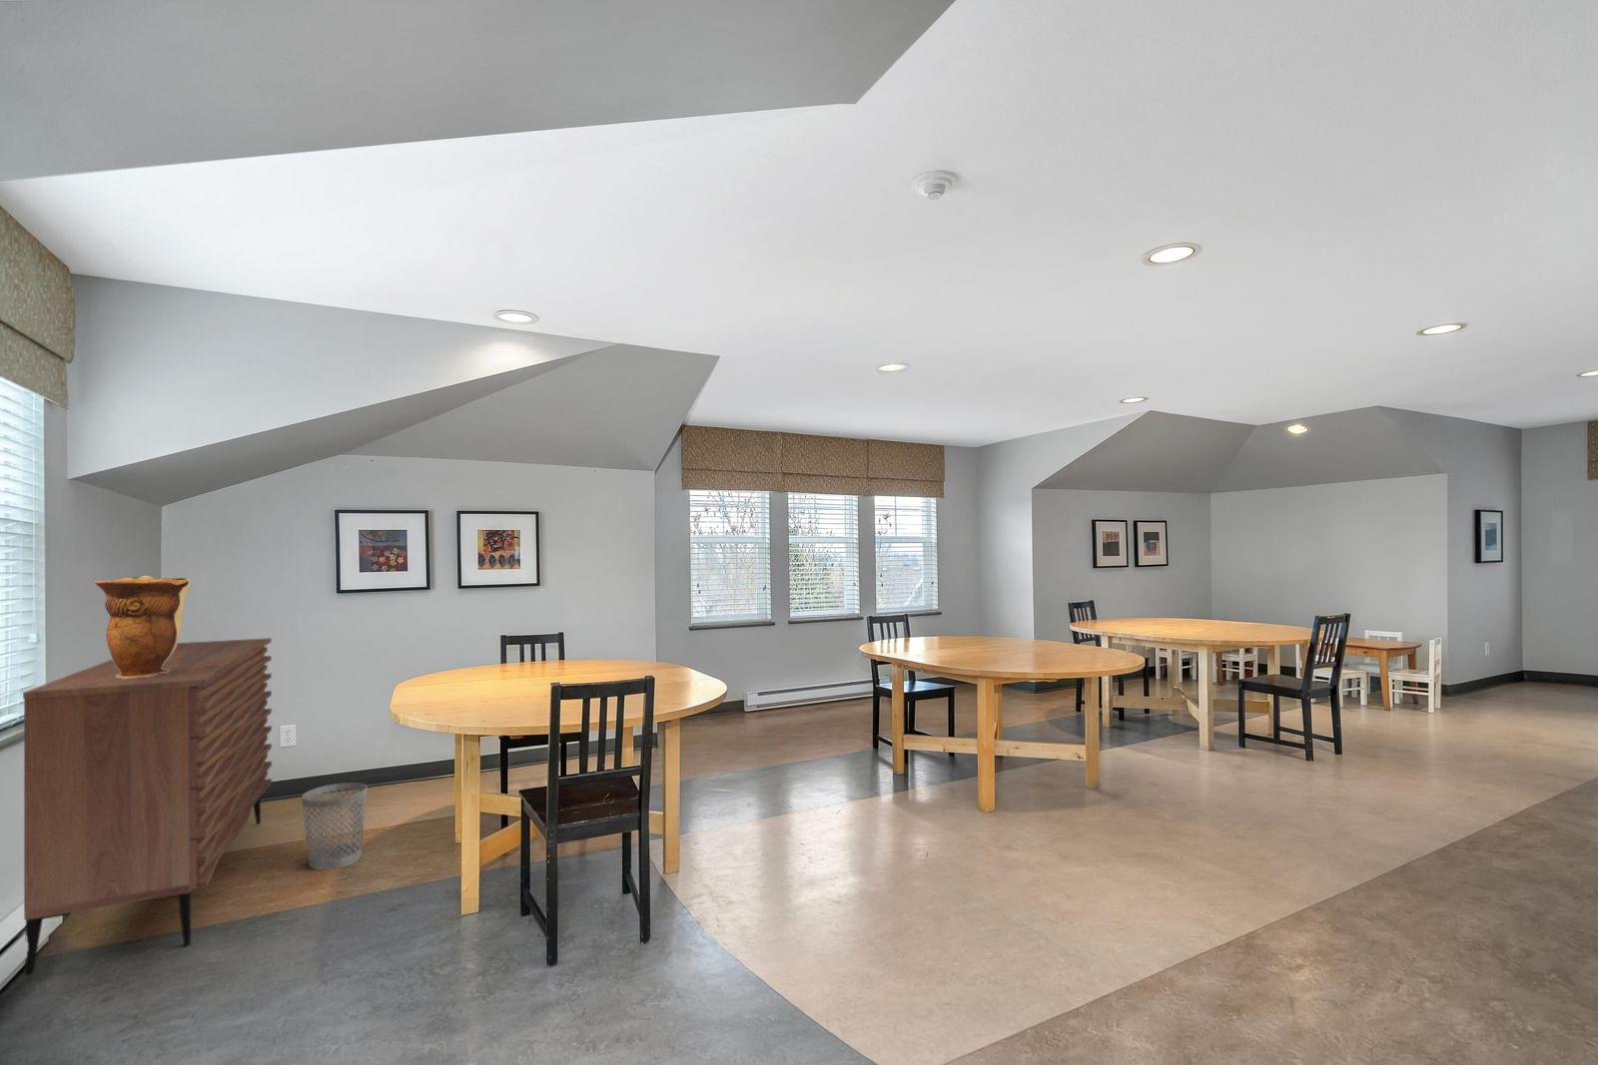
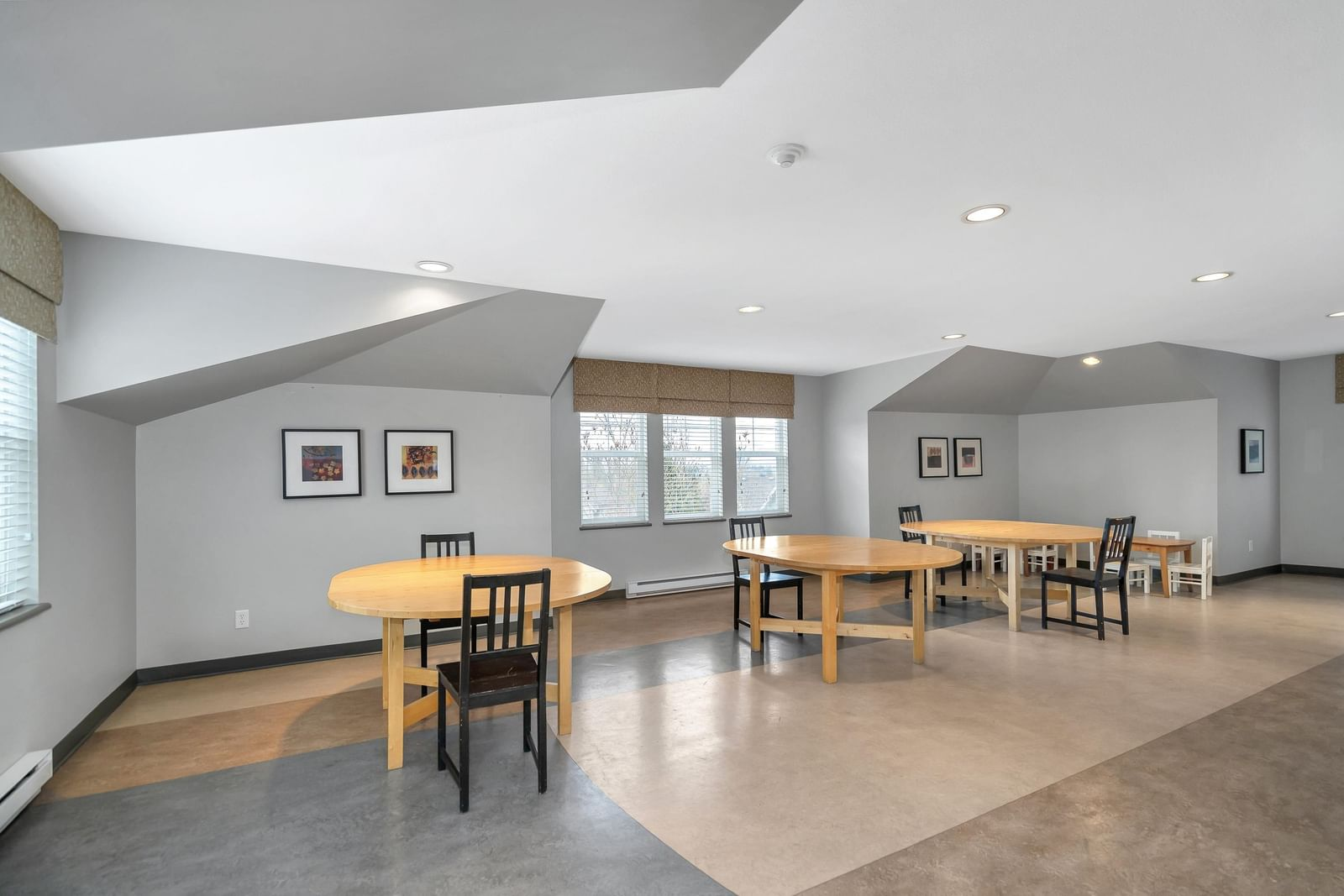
- decorative vase (143, 625)
- wastebasket (334, 825)
- sideboard (174, 770)
